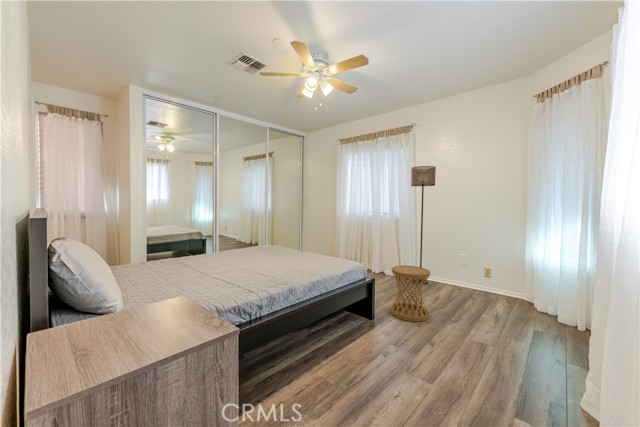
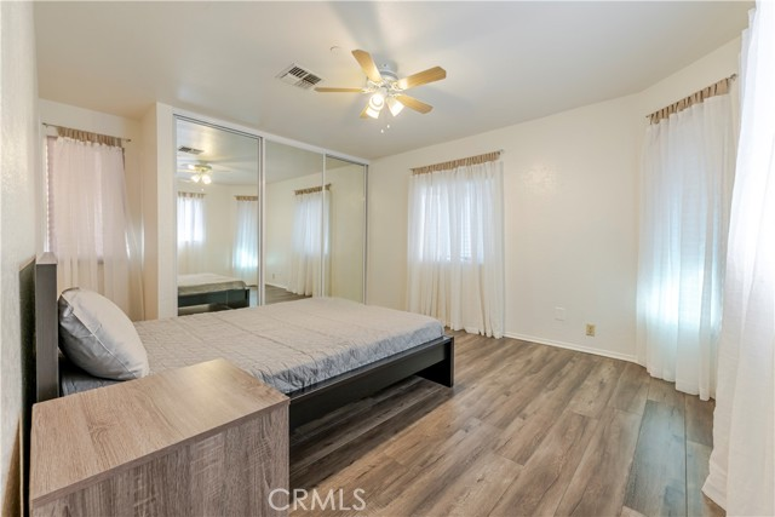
- side table (409, 292)
- floor lamp (421, 225)
